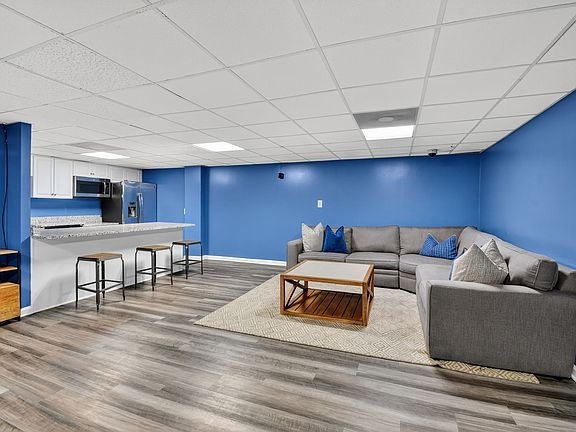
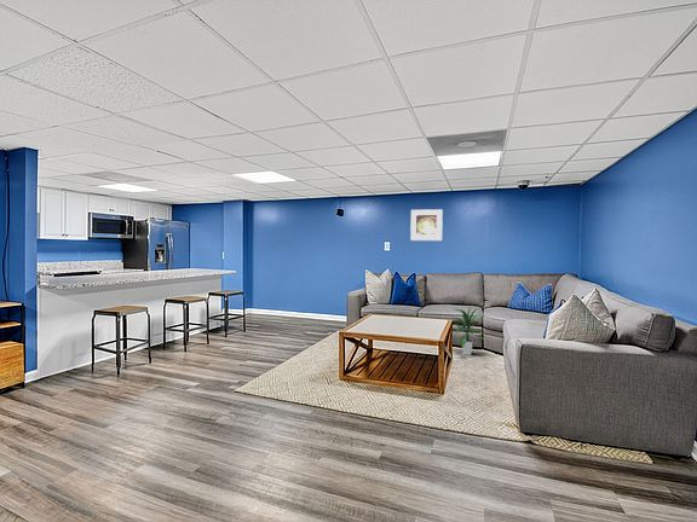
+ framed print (426, 225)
+ indoor plant (467, 329)
